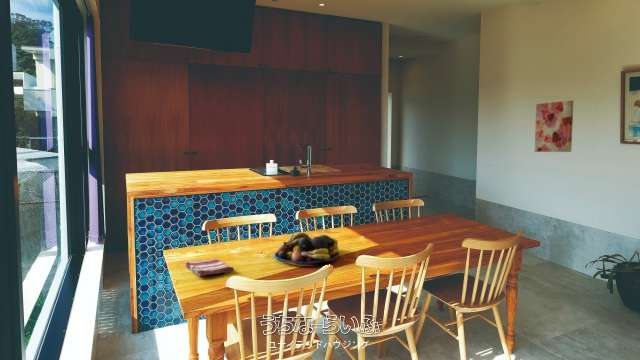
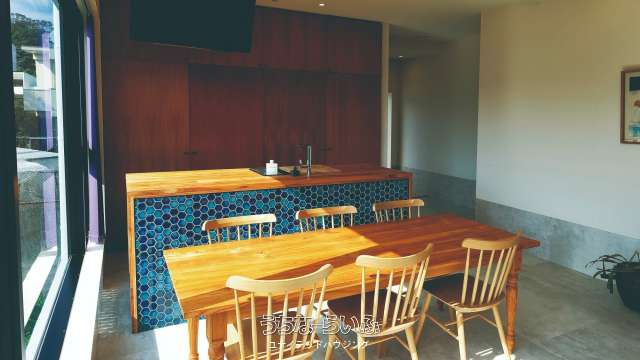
- dish towel (208, 265)
- fruit bowl (306, 244)
- wall art (553, 127)
